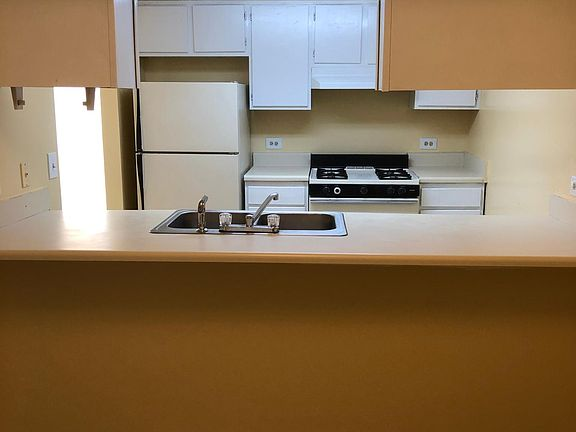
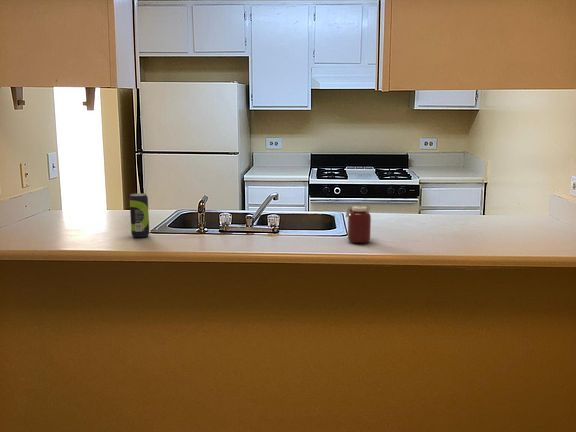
+ jar (358, 223)
+ beverage can (139, 215)
